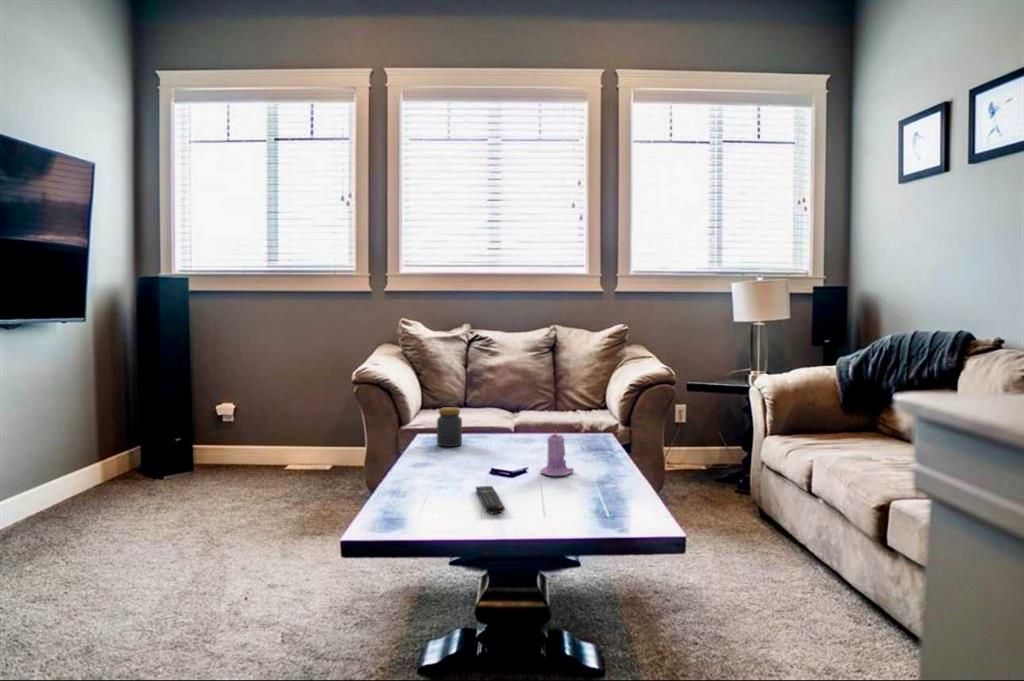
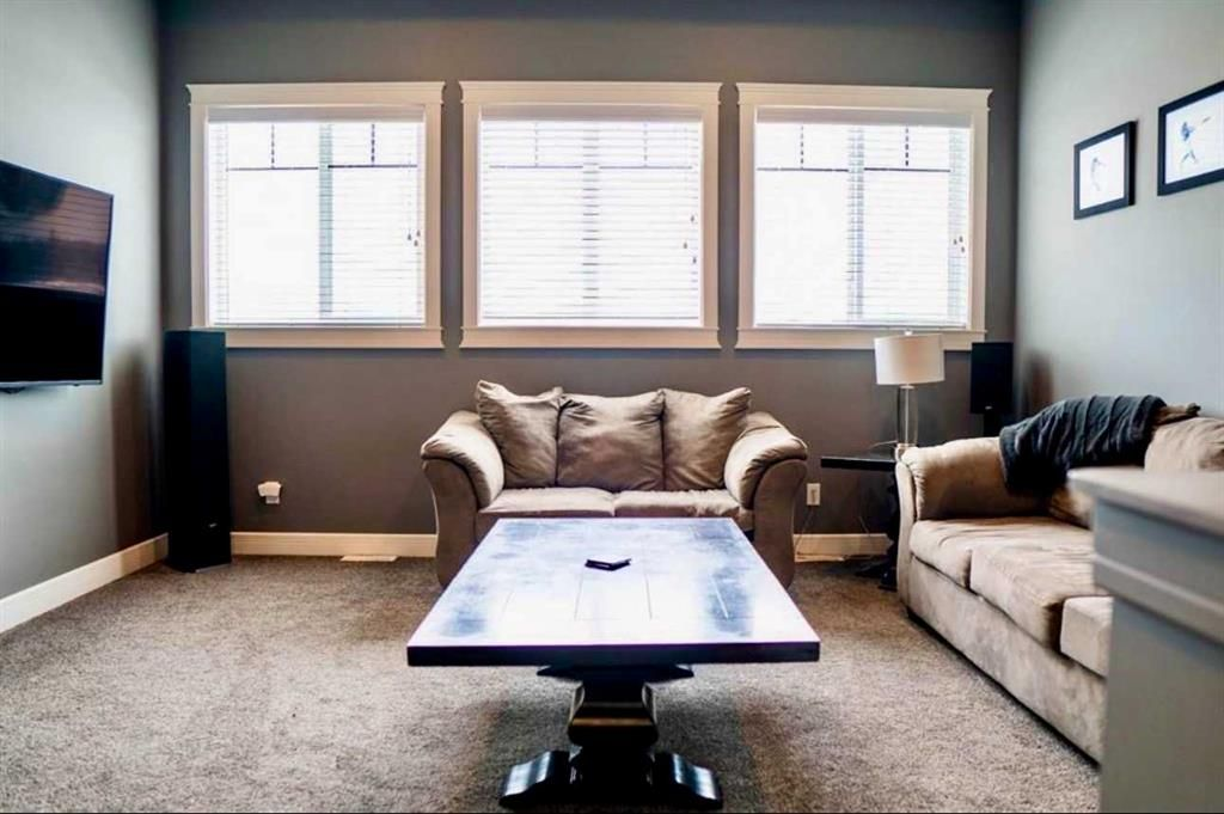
- candle (555, 451)
- jar (449, 426)
- remote control (489, 499)
